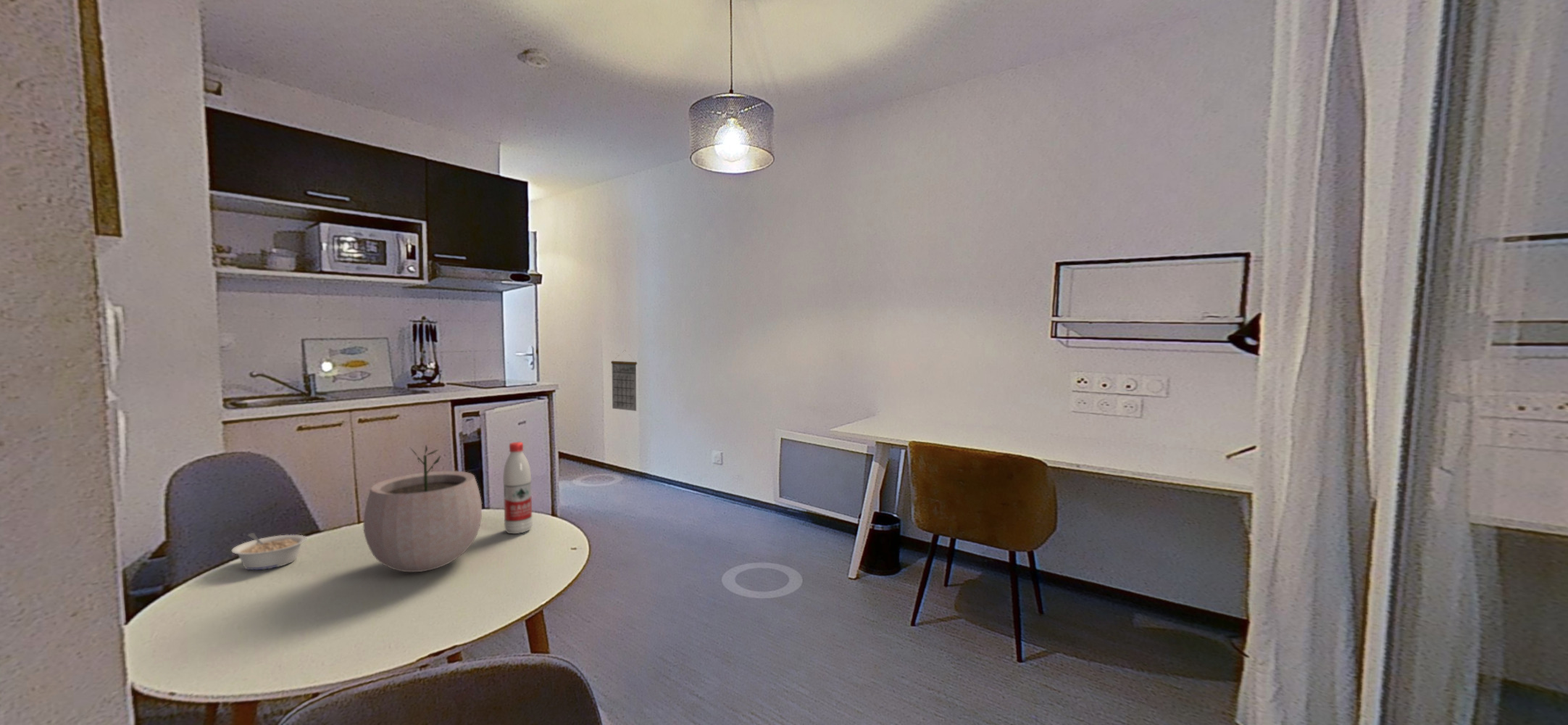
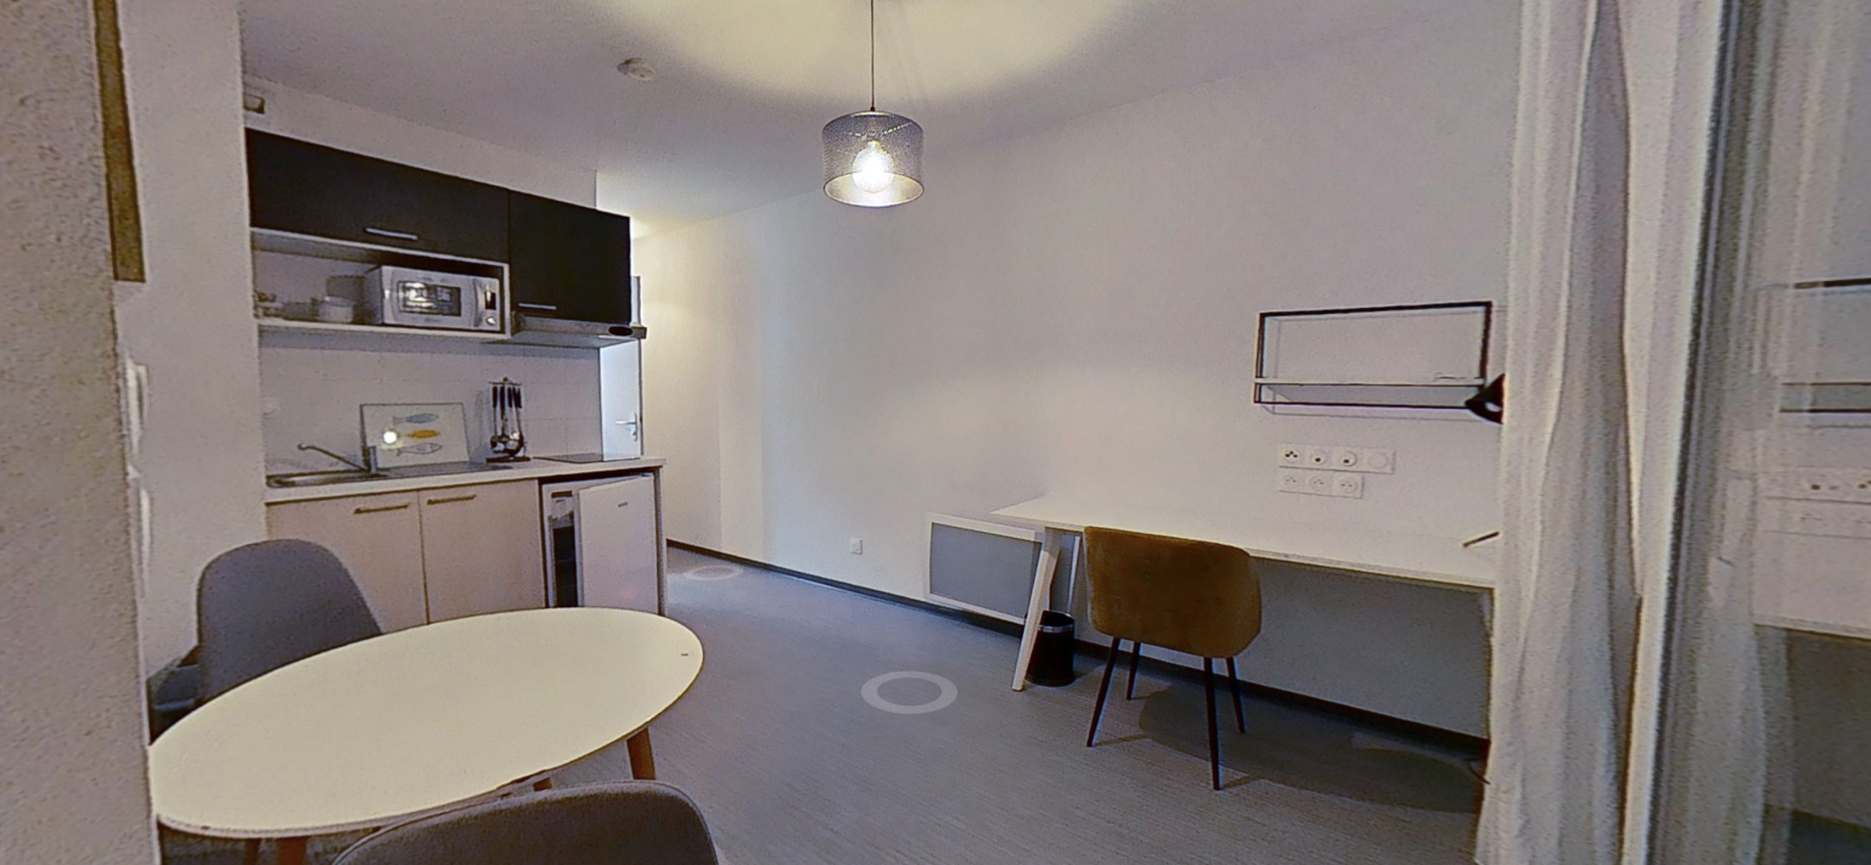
- legume (267, 551)
- calendar (624, 380)
- water bottle (517, 486)
- plant pot (425, 505)
